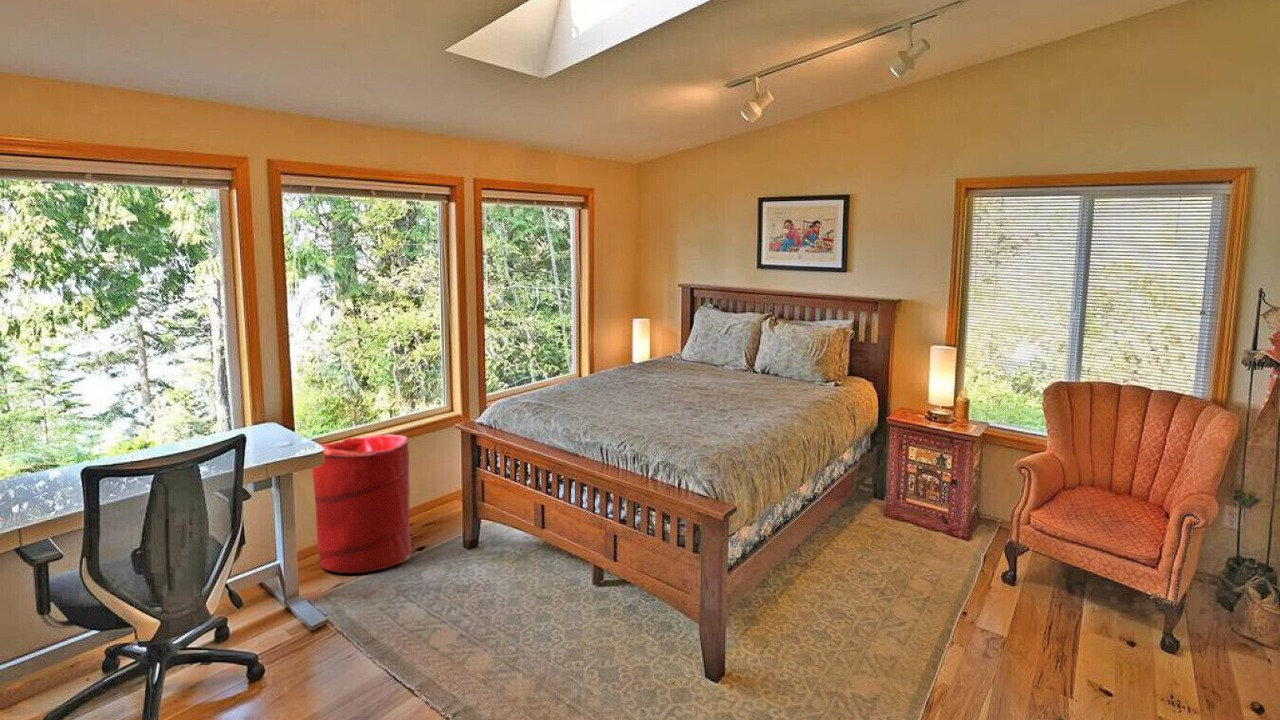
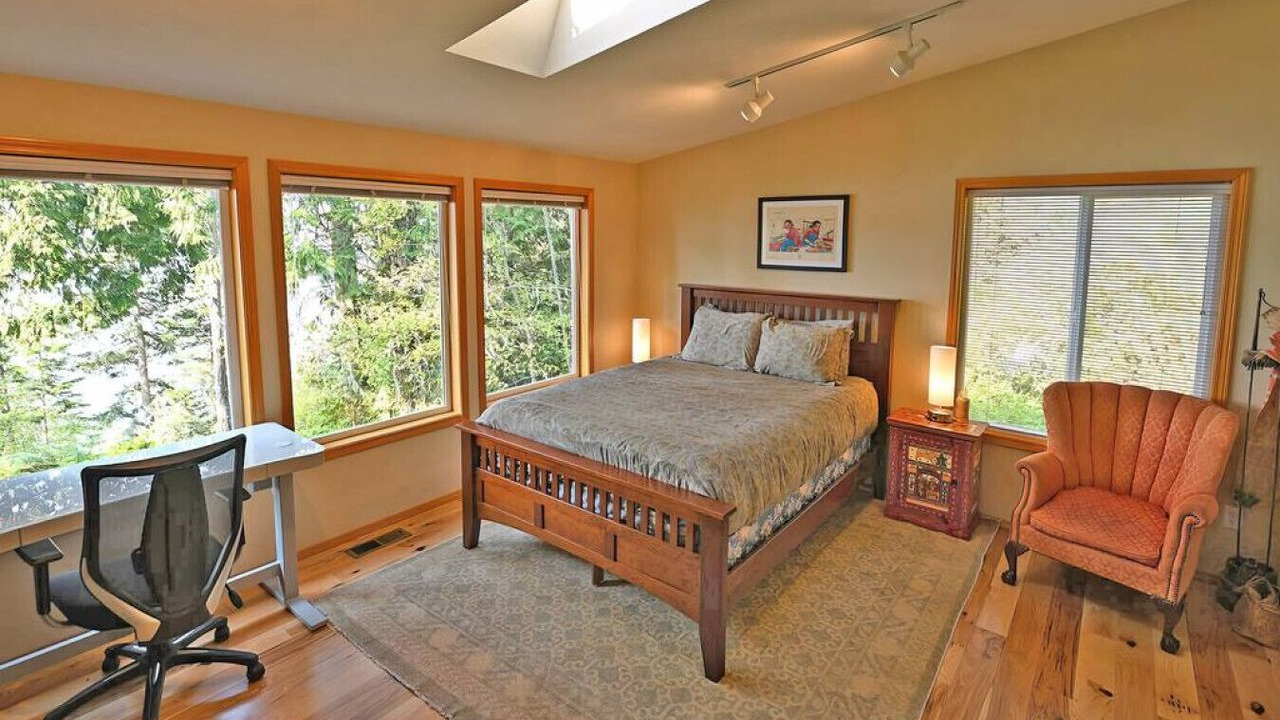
- laundry hamper (363, 498)
